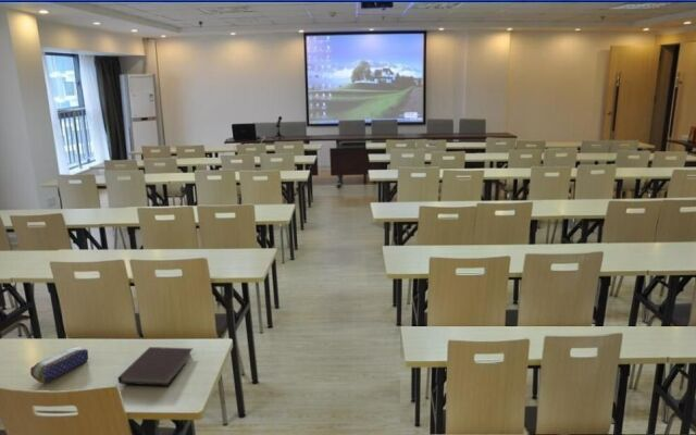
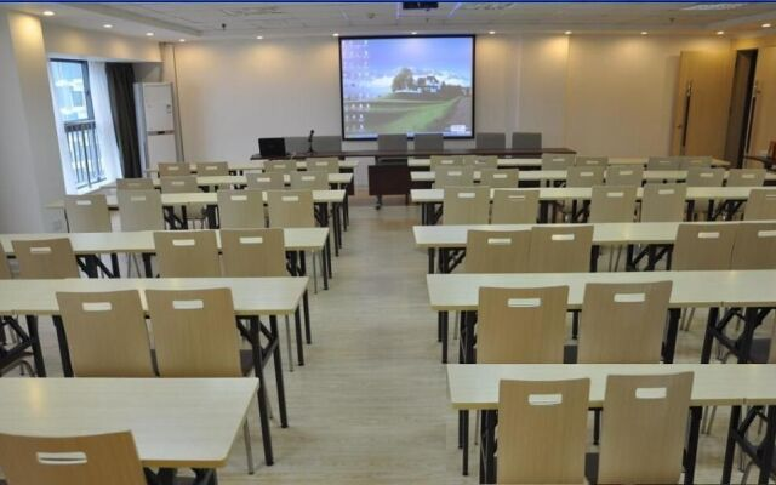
- notebook (158, 364)
- pencil case (60, 363)
